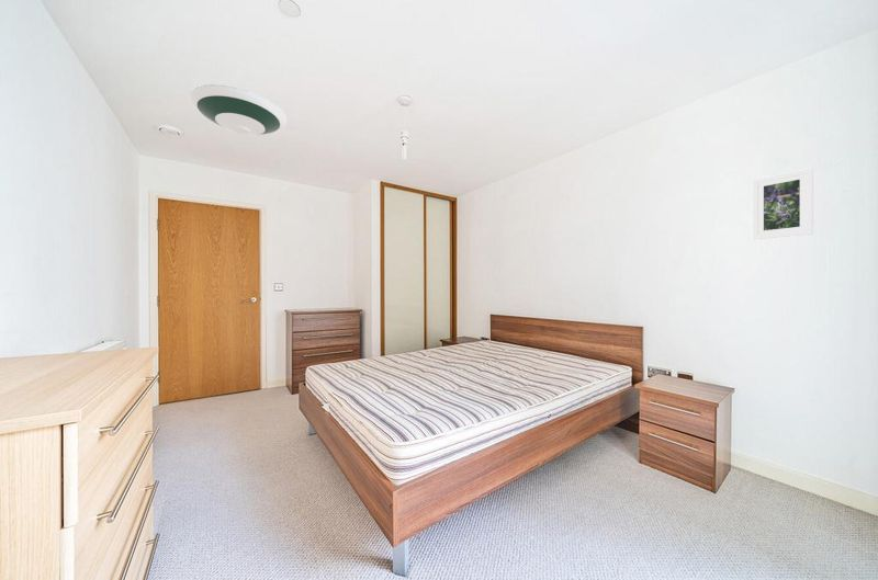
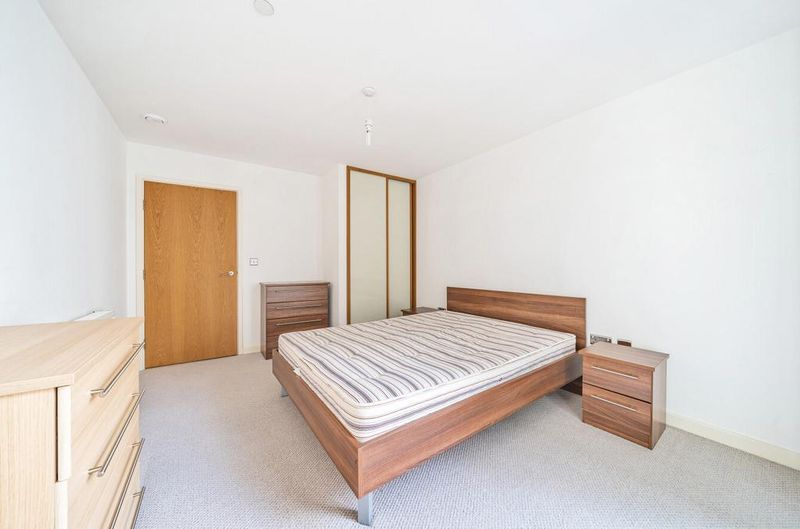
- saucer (240, 121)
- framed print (780, 205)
